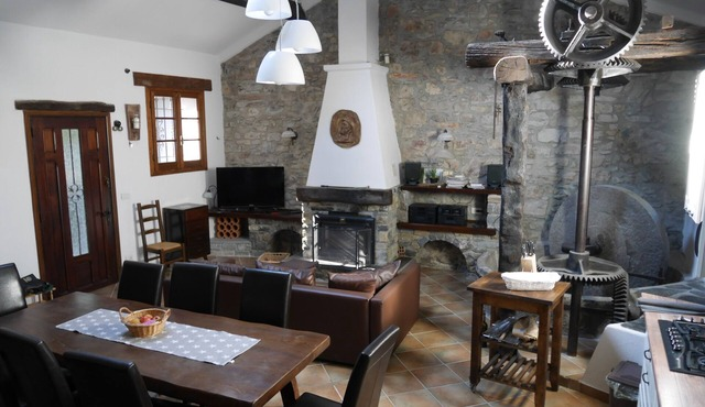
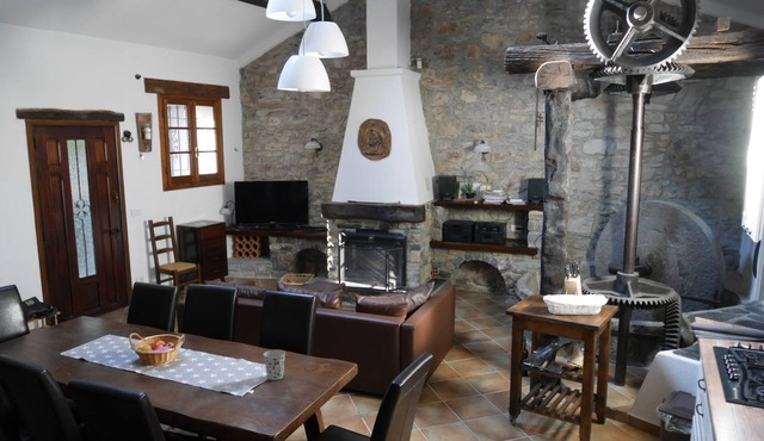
+ cup (275, 365)
